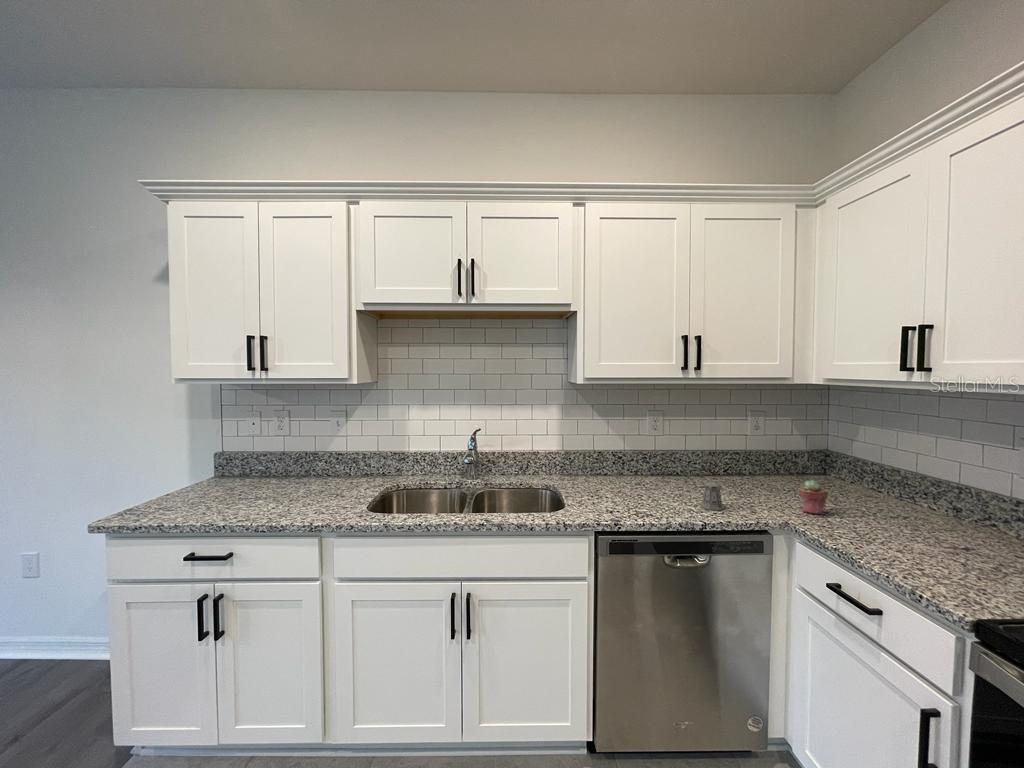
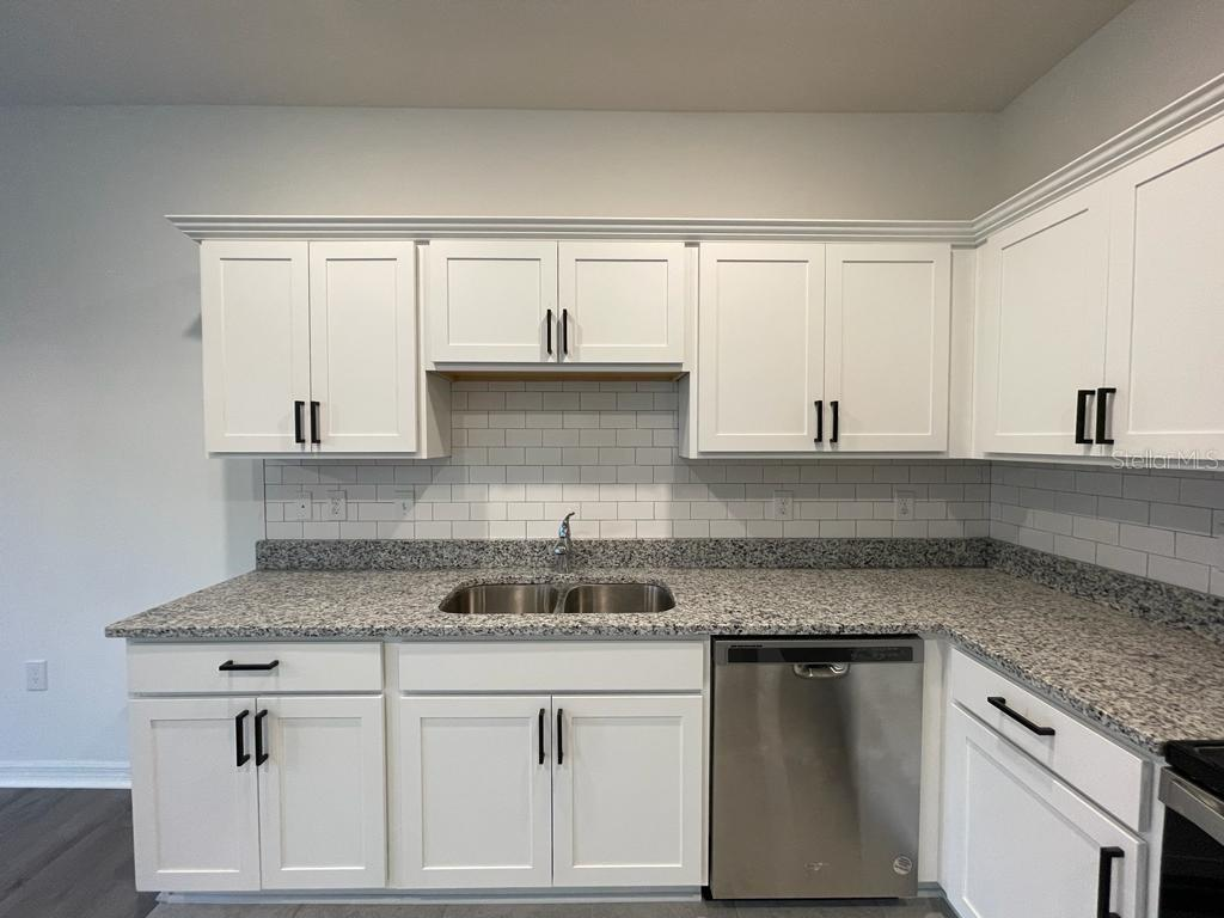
- pepper shaker (710, 494)
- potted succulent (812, 496)
